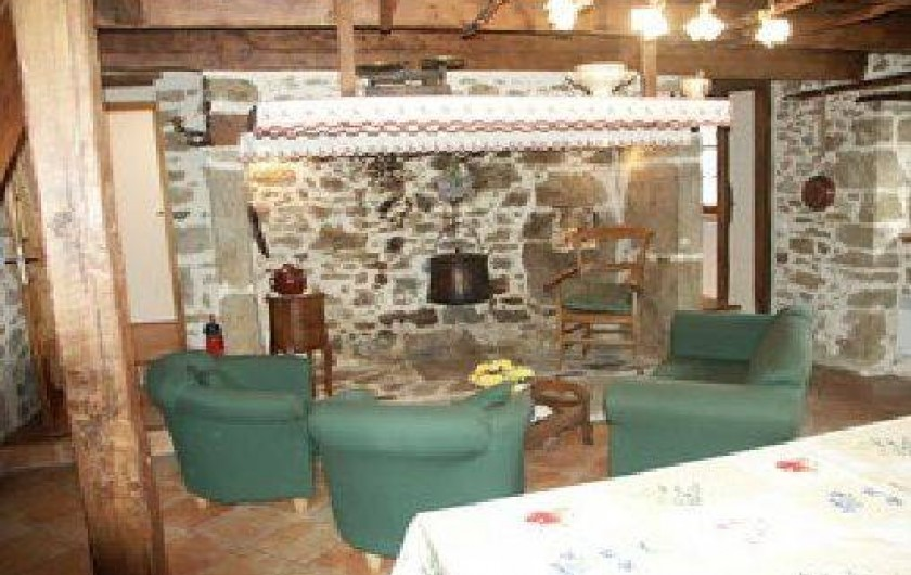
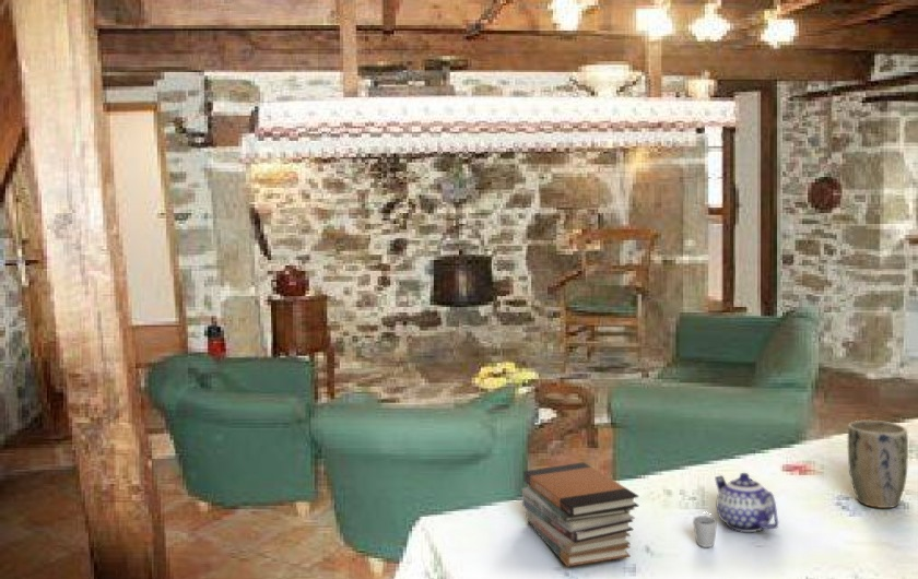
+ teapot (745, 499)
+ plant pot (876, 463)
+ cup (703, 521)
+ book stack (576, 510)
